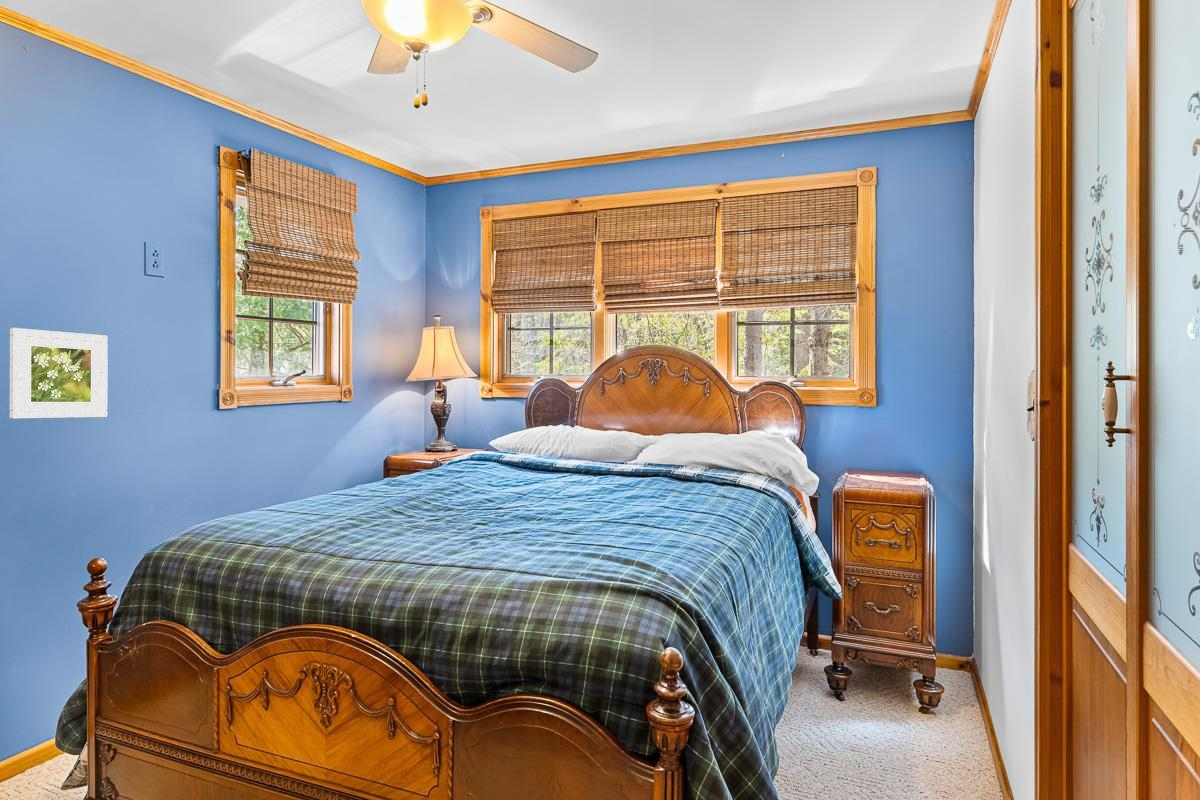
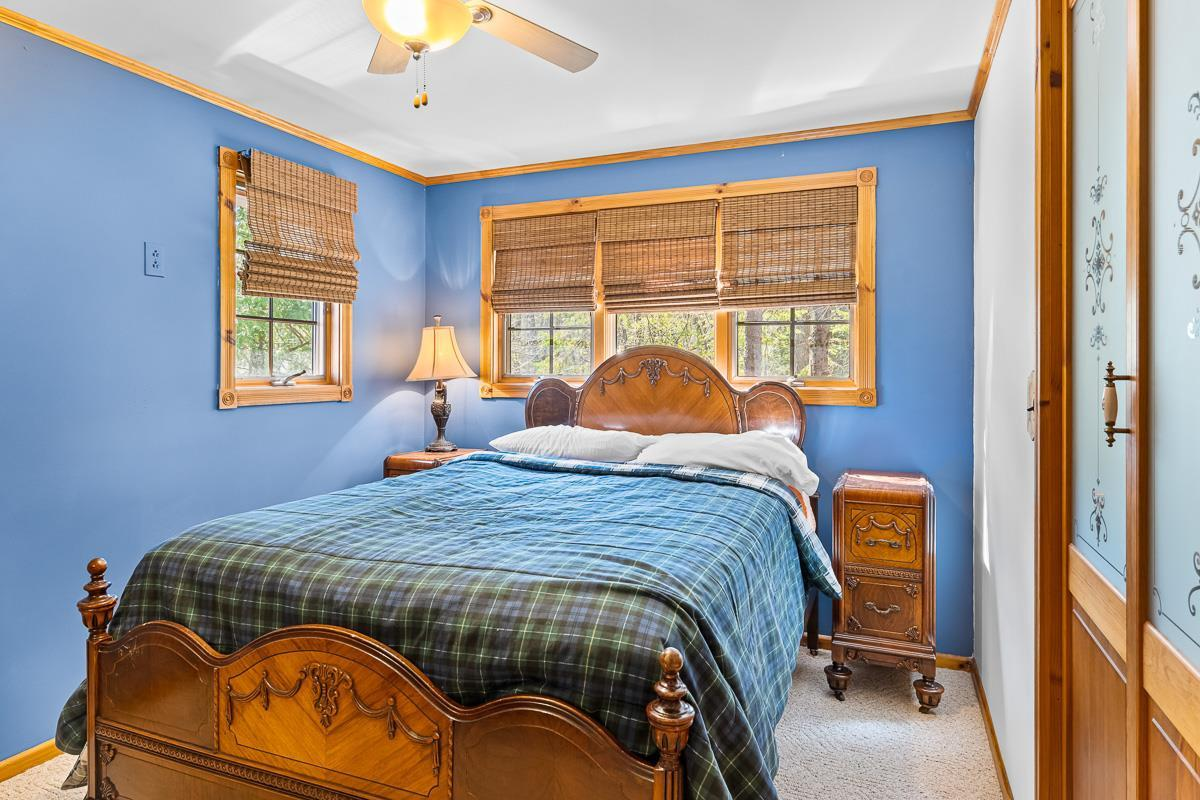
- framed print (61, 374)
